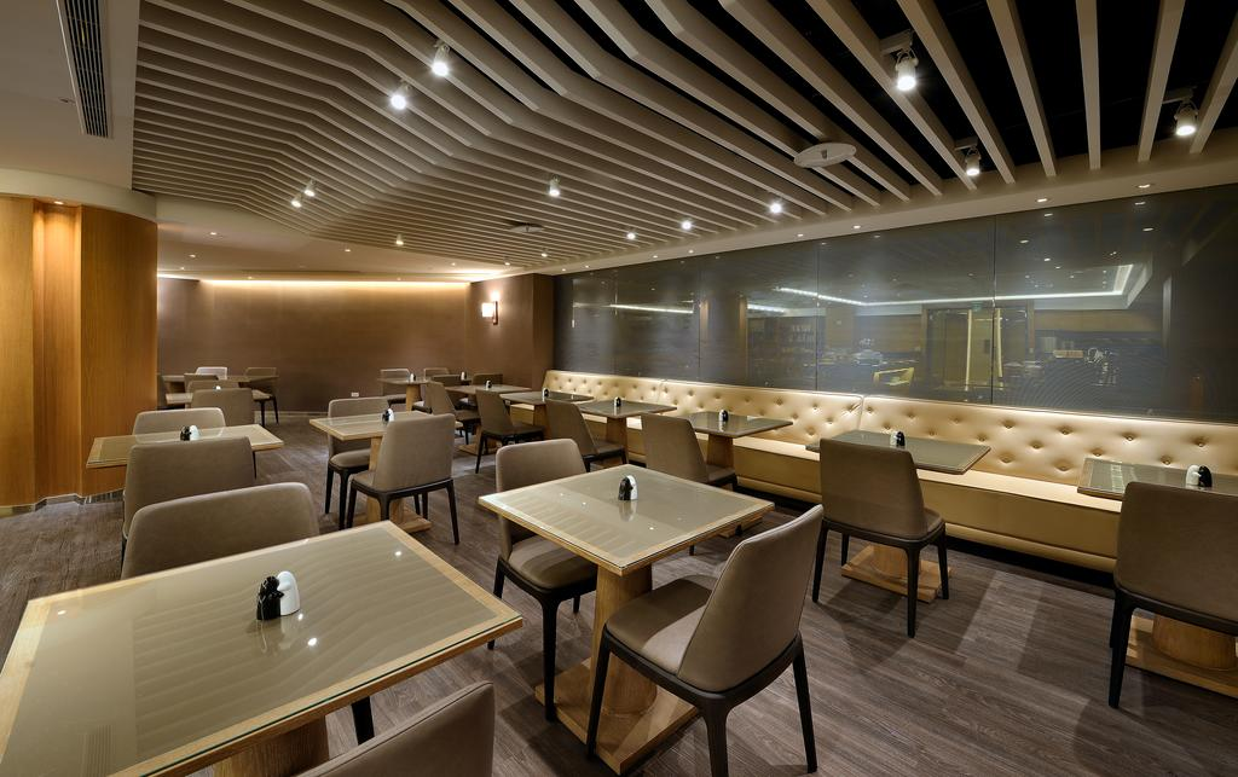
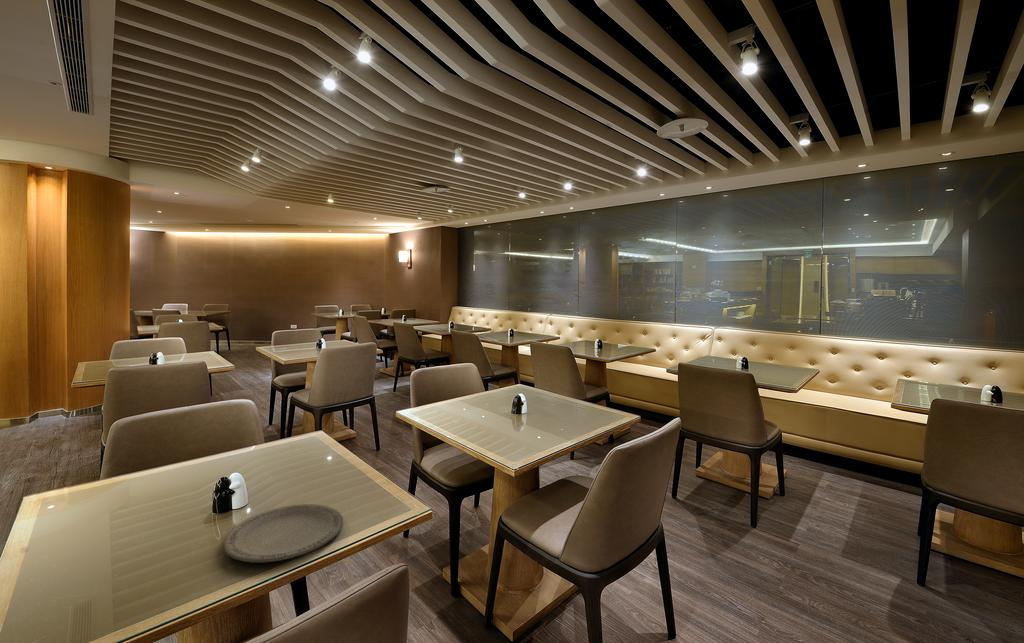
+ plate (286, 531)
